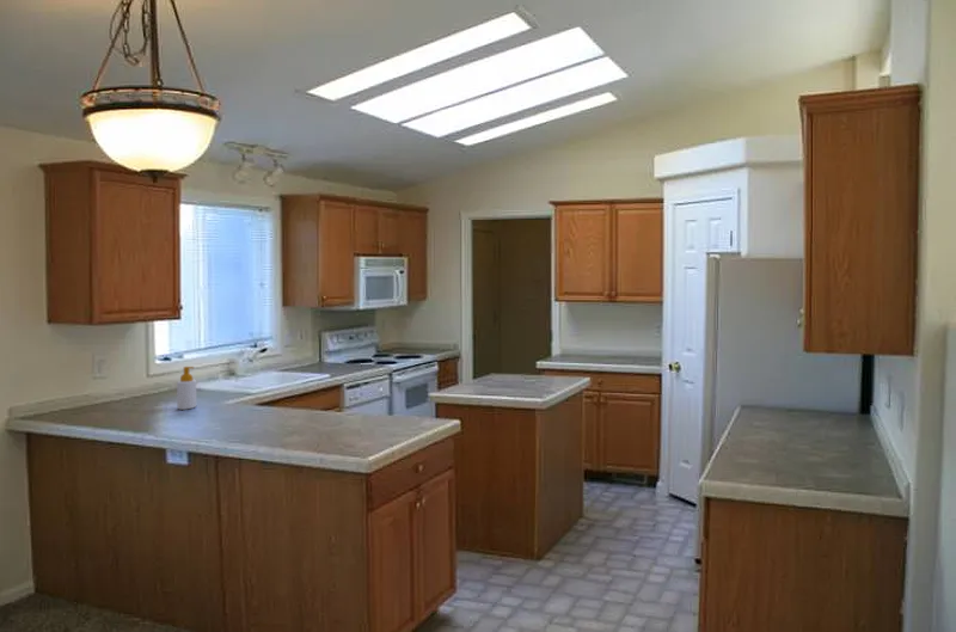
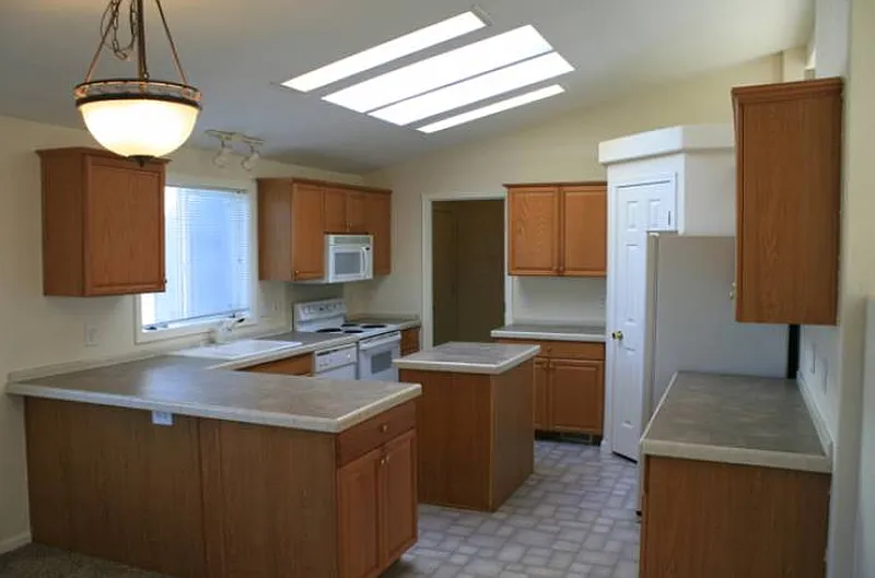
- soap bottle (186, 387)
